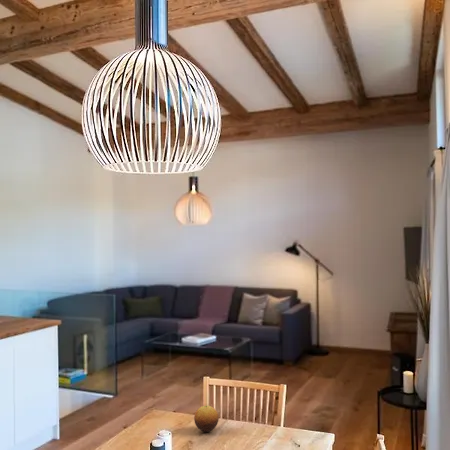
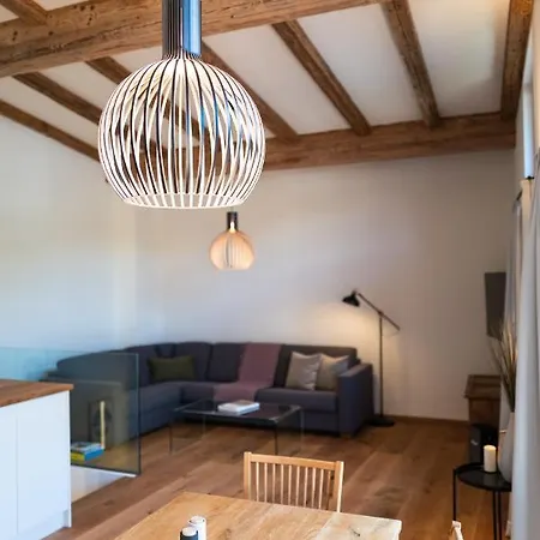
- fruit (206, 418)
